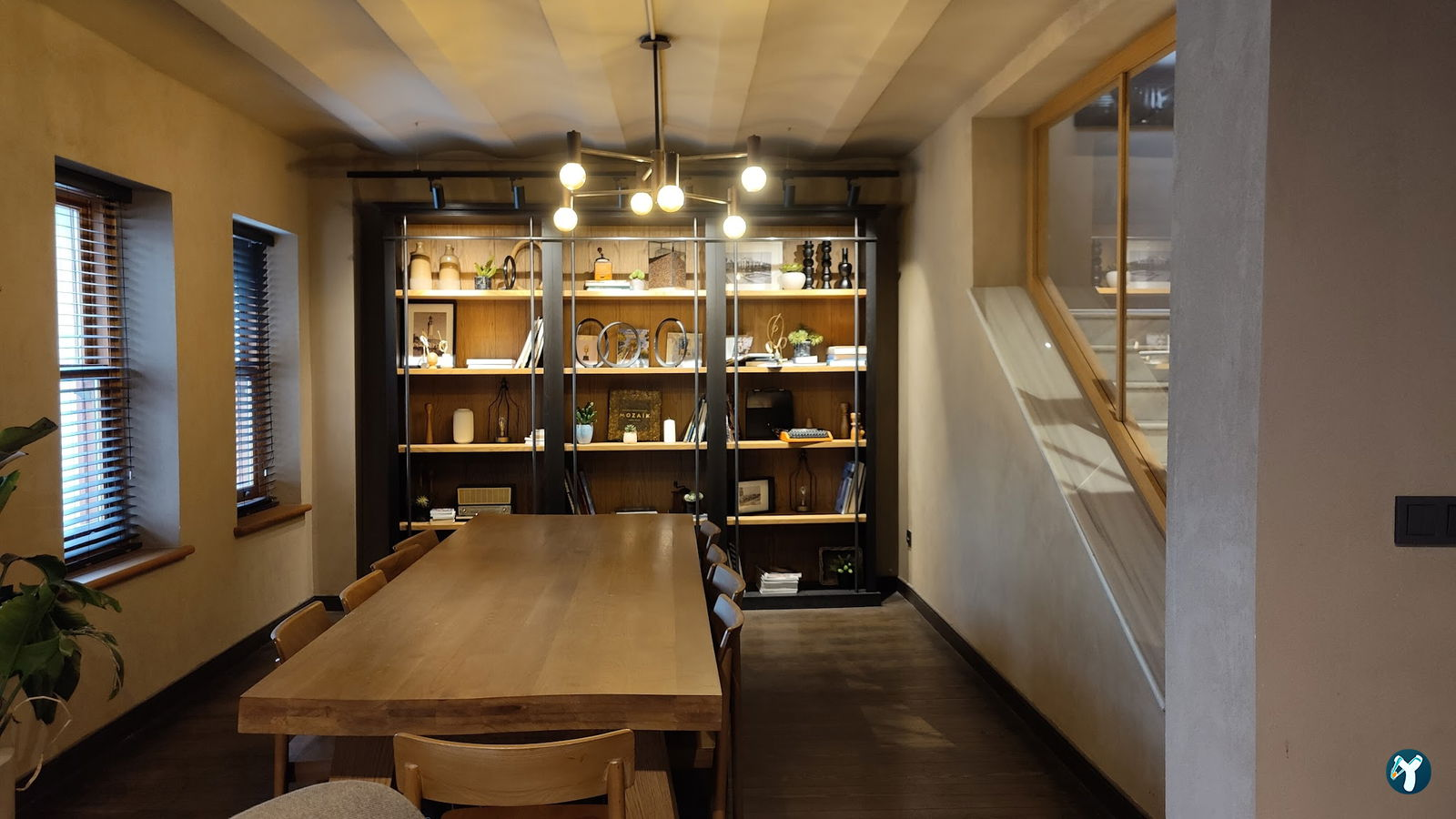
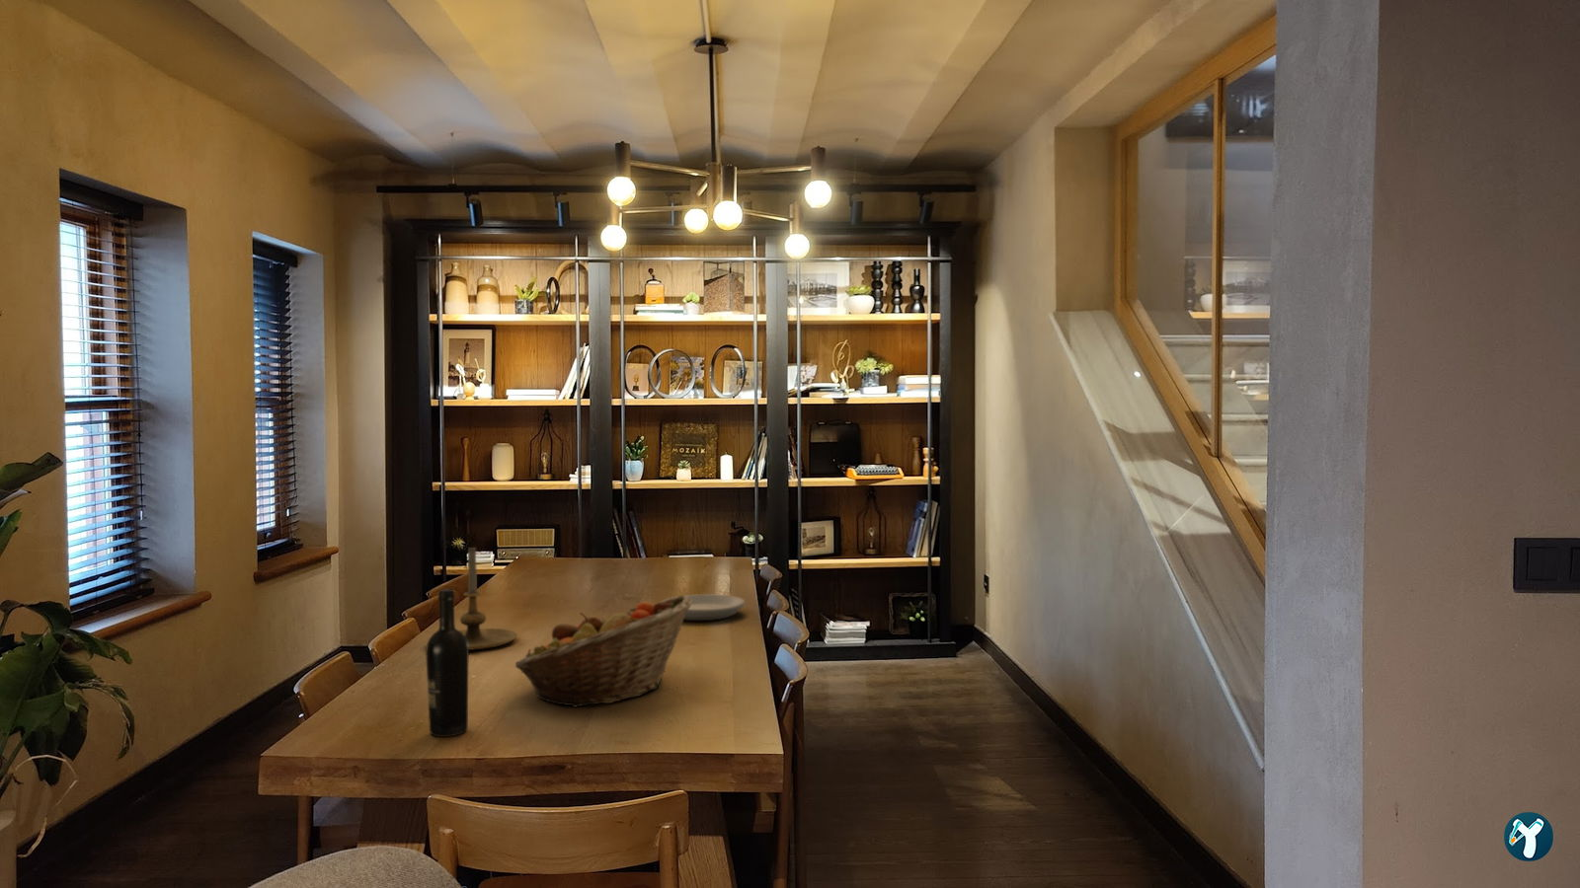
+ wine bottle (447, 660)
+ plate (702, 608)
+ fruit basket (608, 644)
+ candle holder (472, 595)
